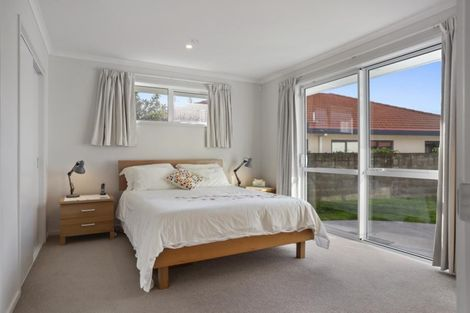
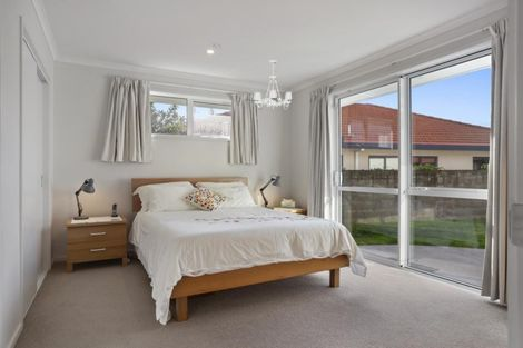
+ chandelier (273, 84)
